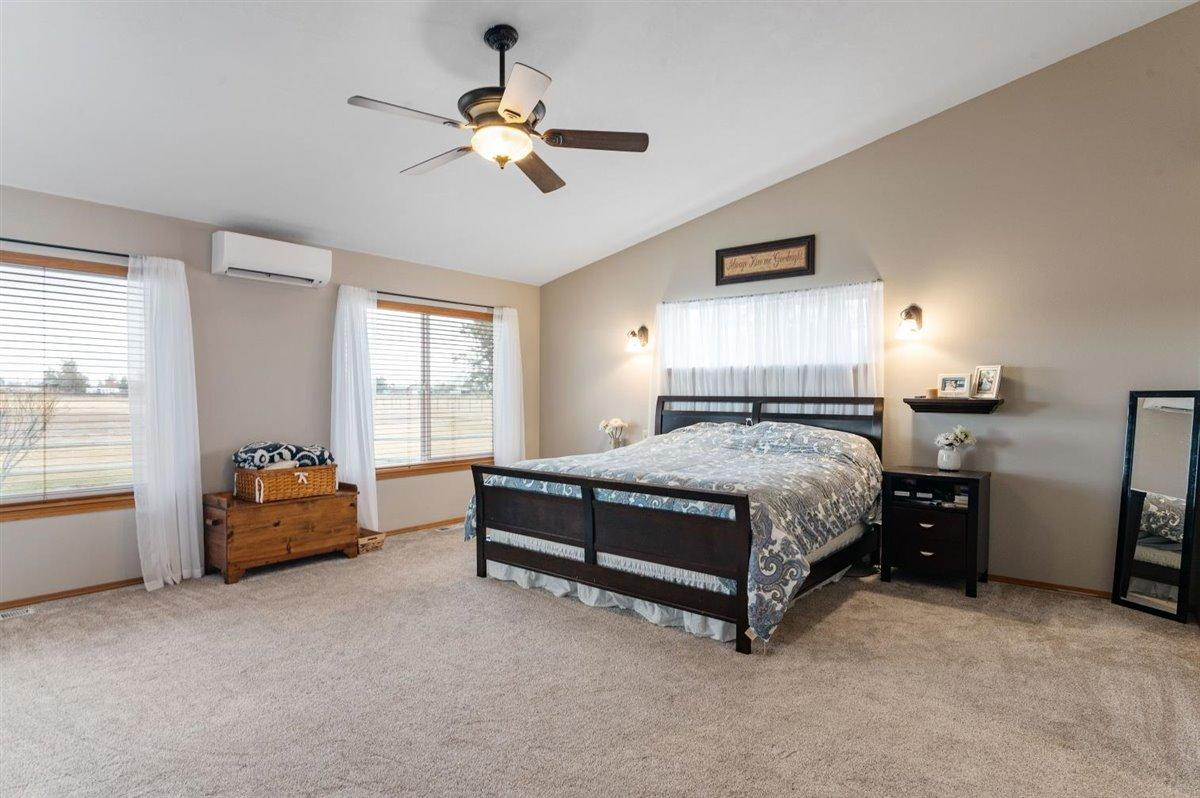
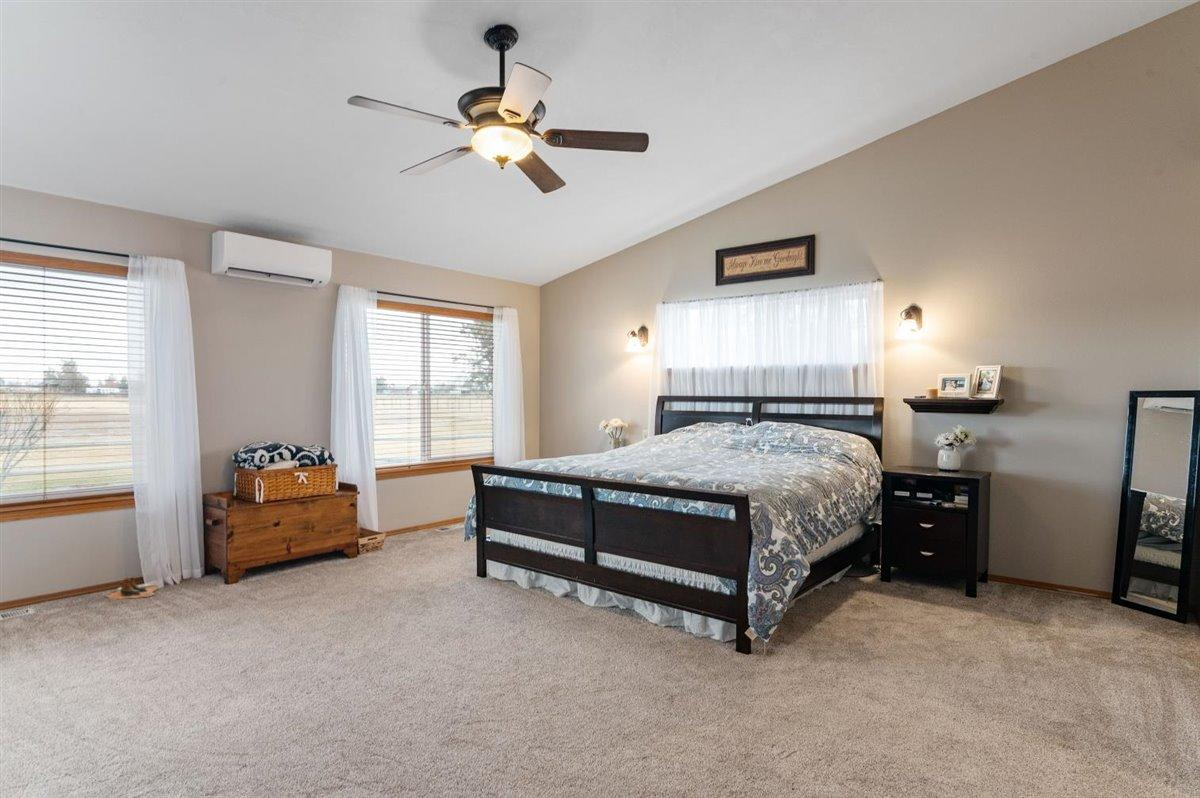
+ boots (134, 585)
